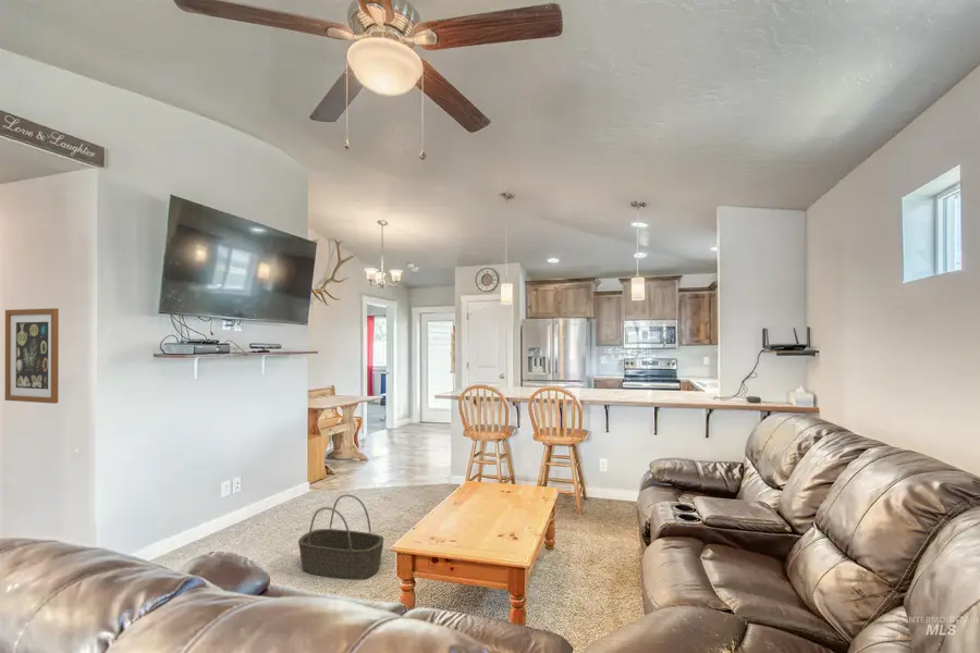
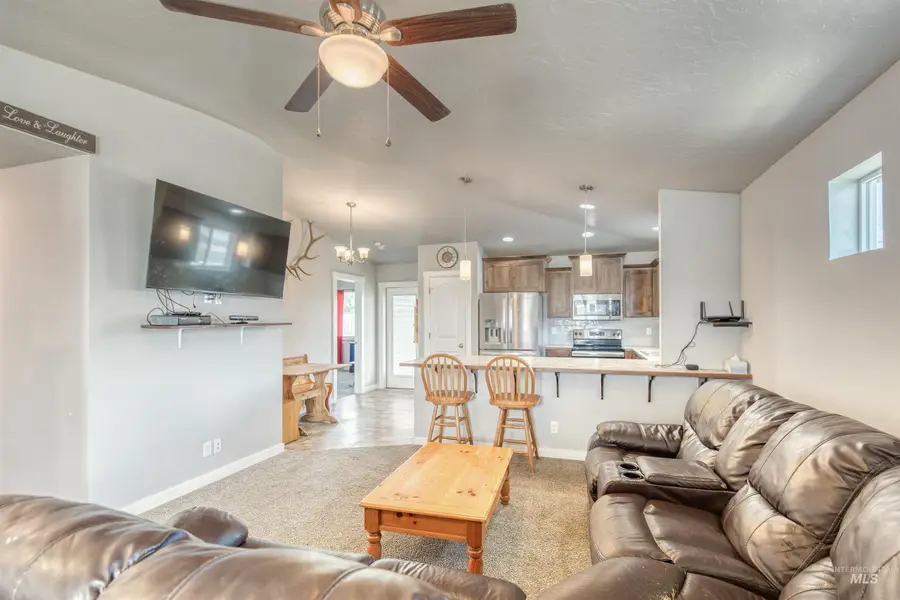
- basket (341, 534)
- wall art (30, 355)
